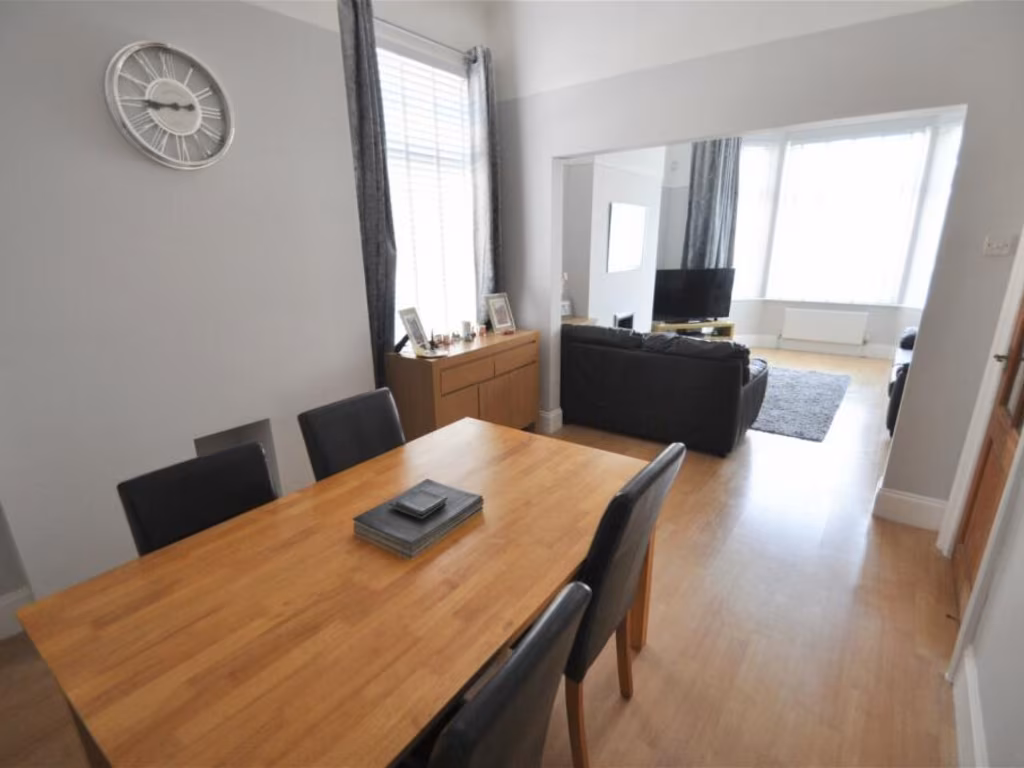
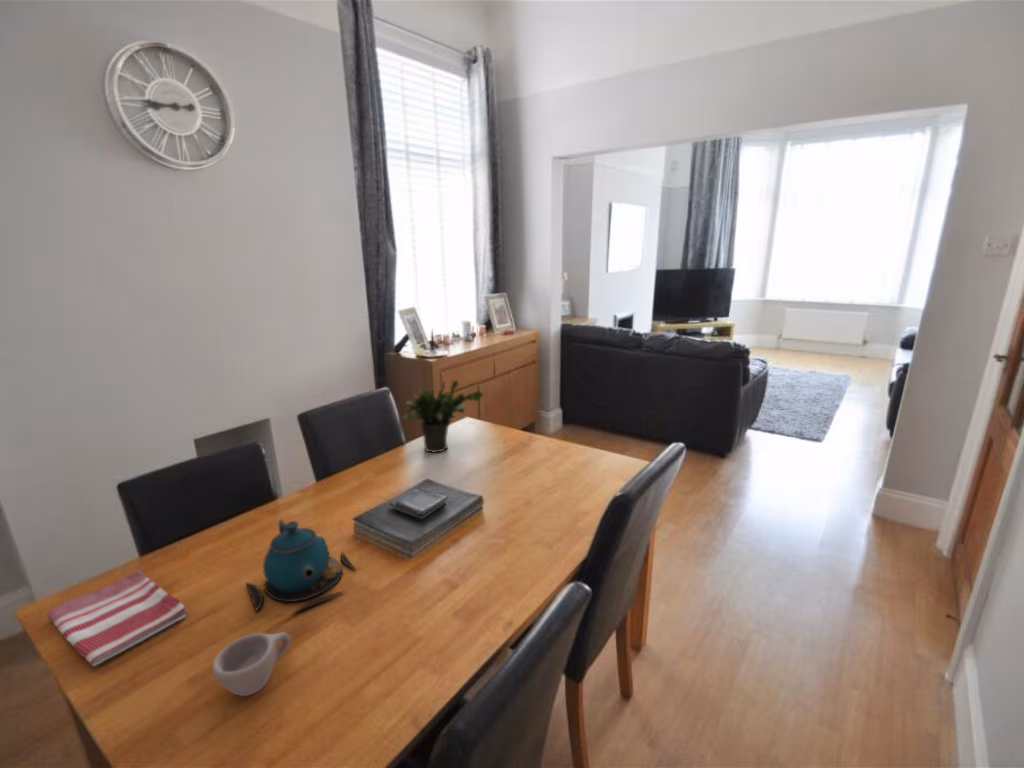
+ teapot (298, 549)
+ dish towel (118, 612)
+ cup (255, 663)
+ potted plant (448, 410)
